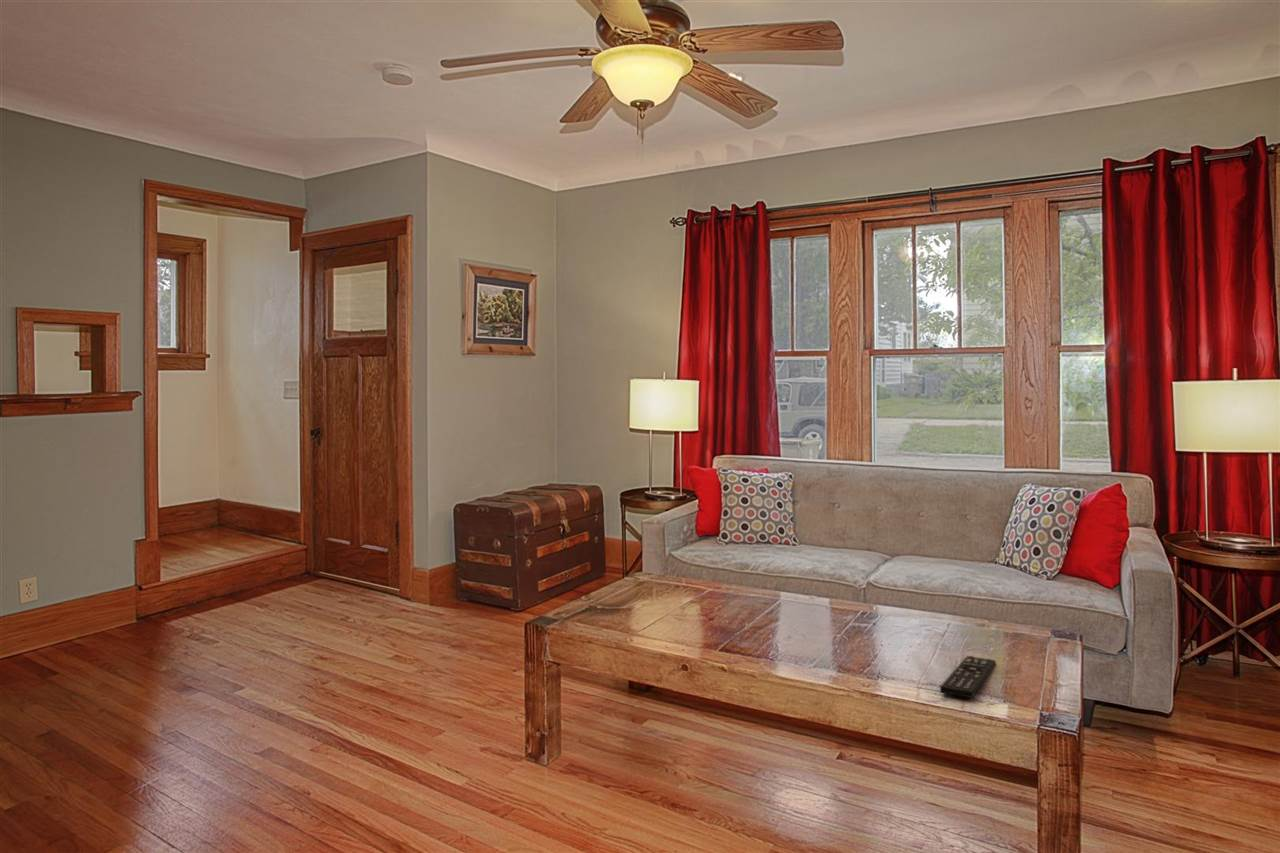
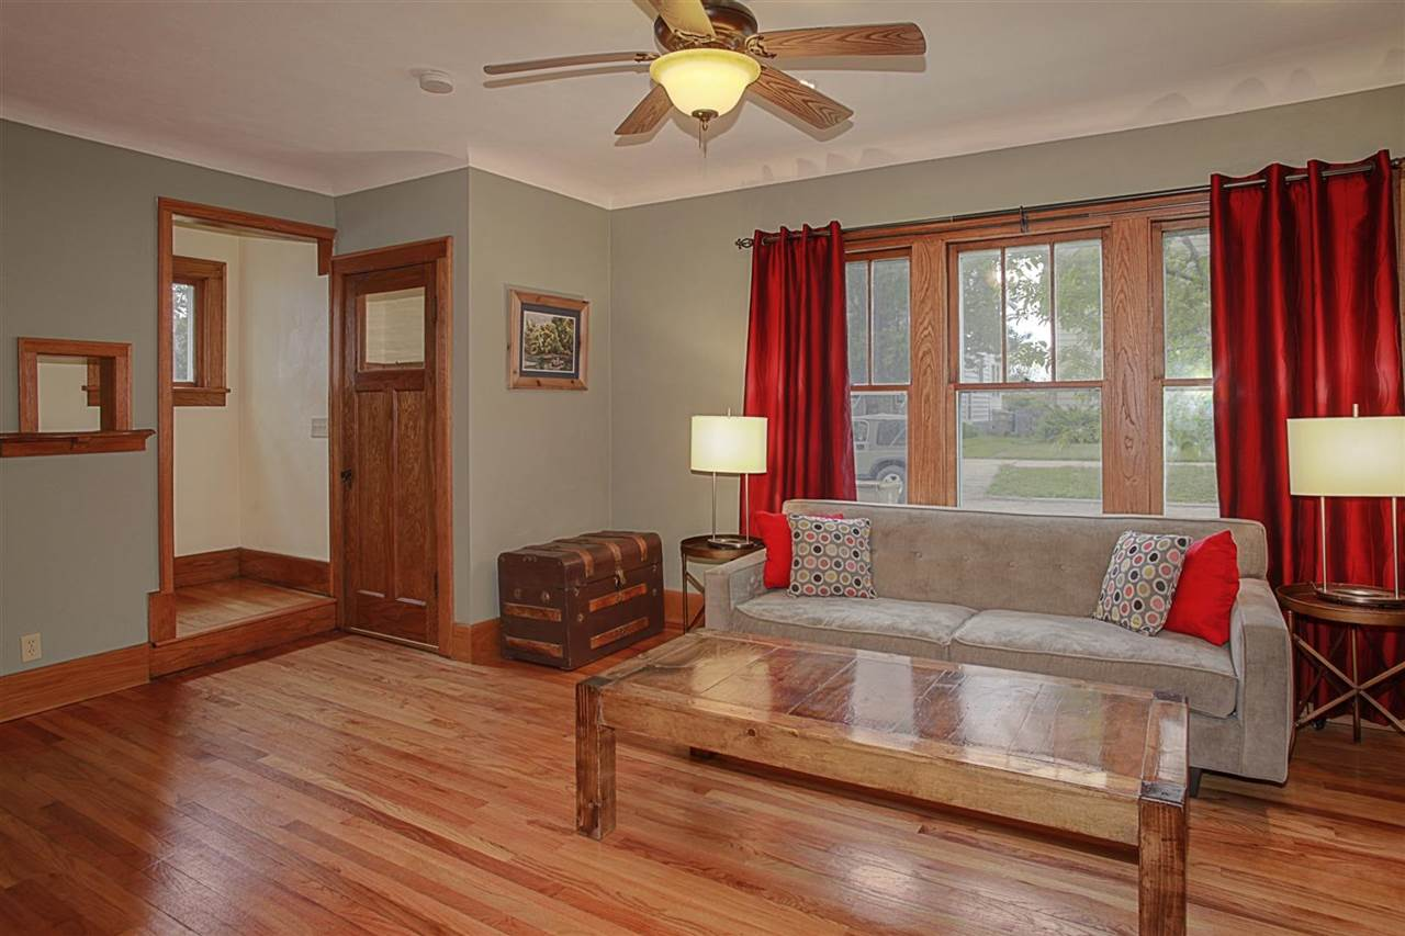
- remote control (969, 674)
